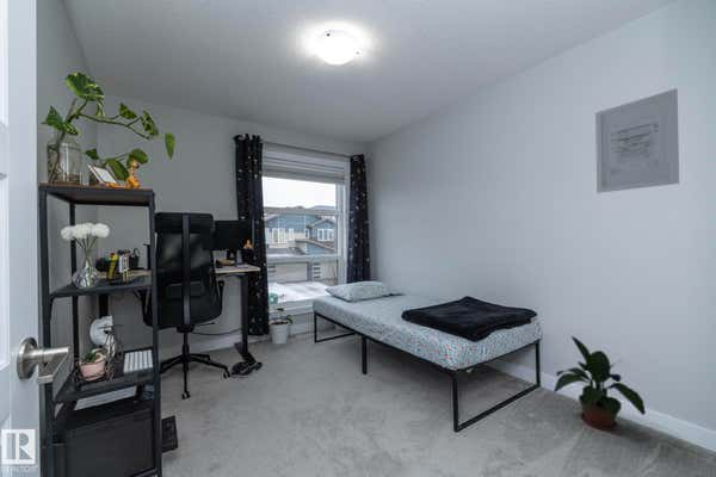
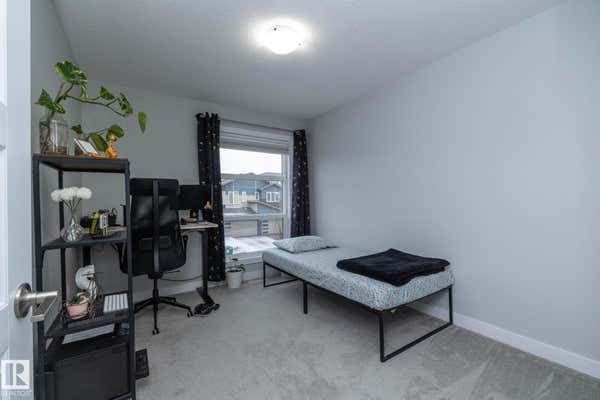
- wall art (634, 144)
- potted plant (597, 379)
